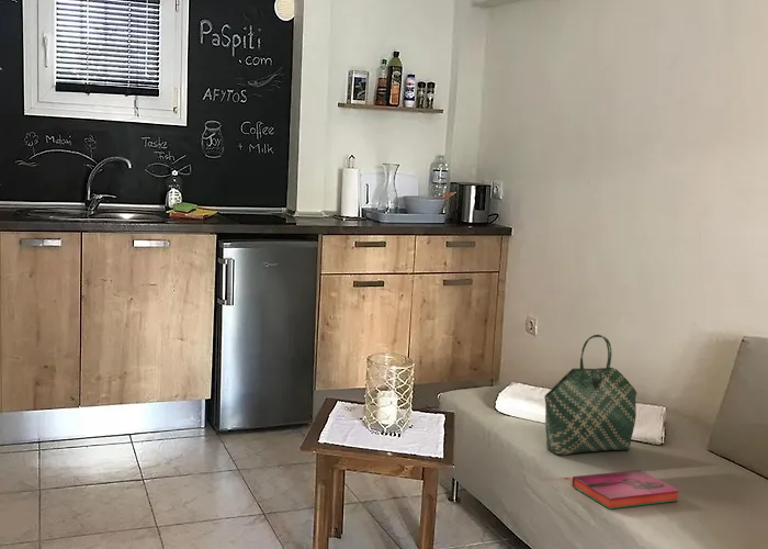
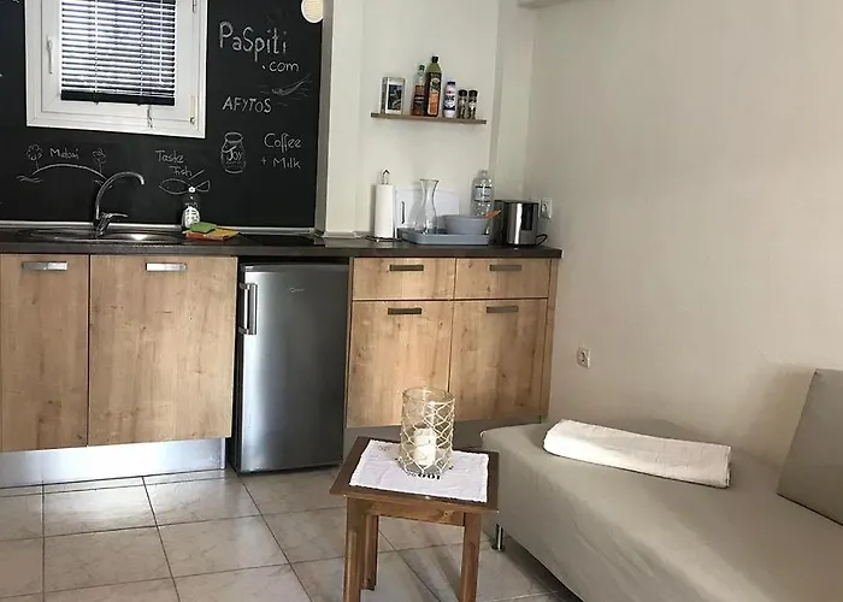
- tote bag (591, 392)
- hardback book (624, 488)
